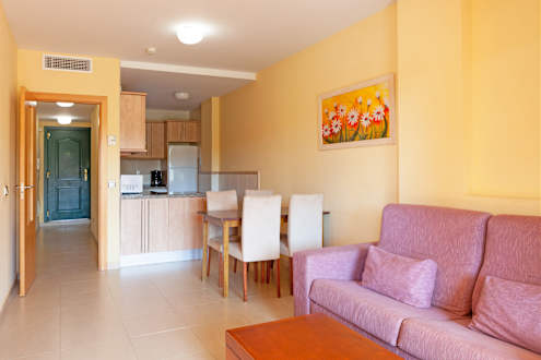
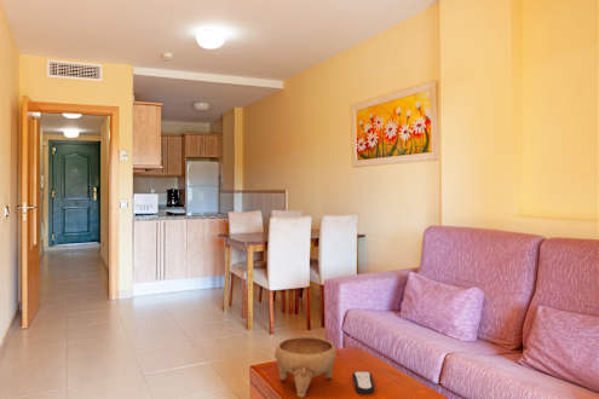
+ remote control (363, 381)
+ bowl (304, 365)
